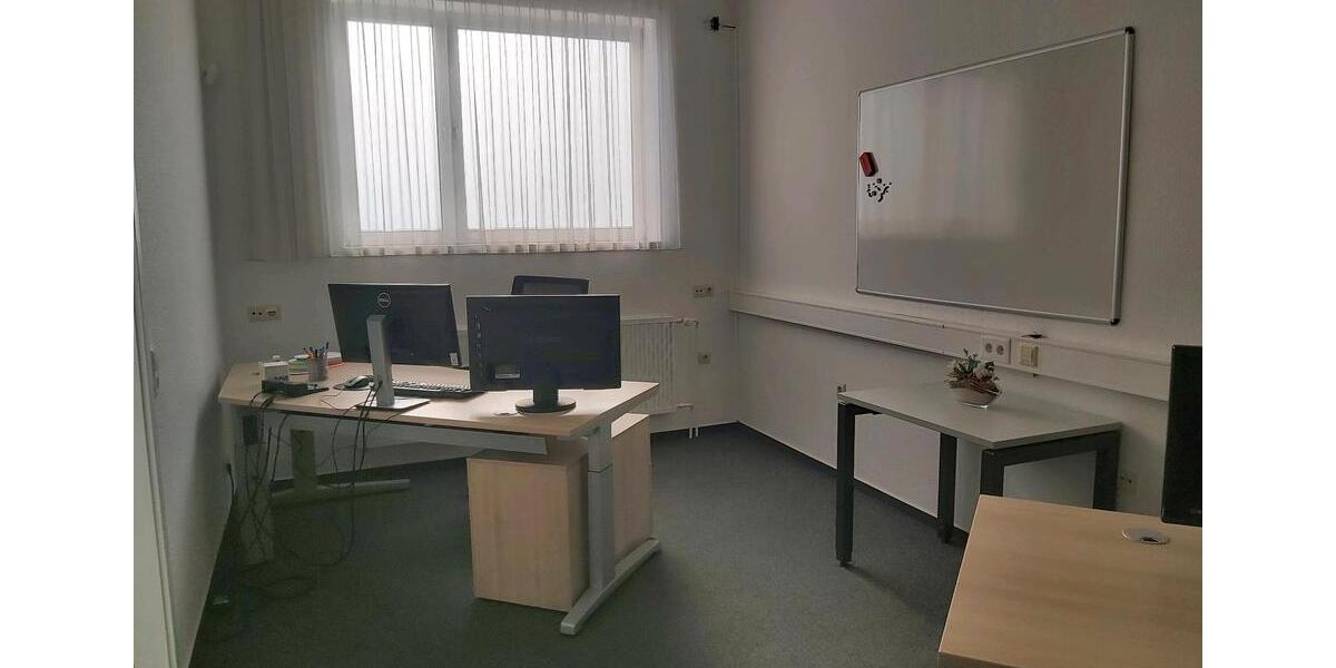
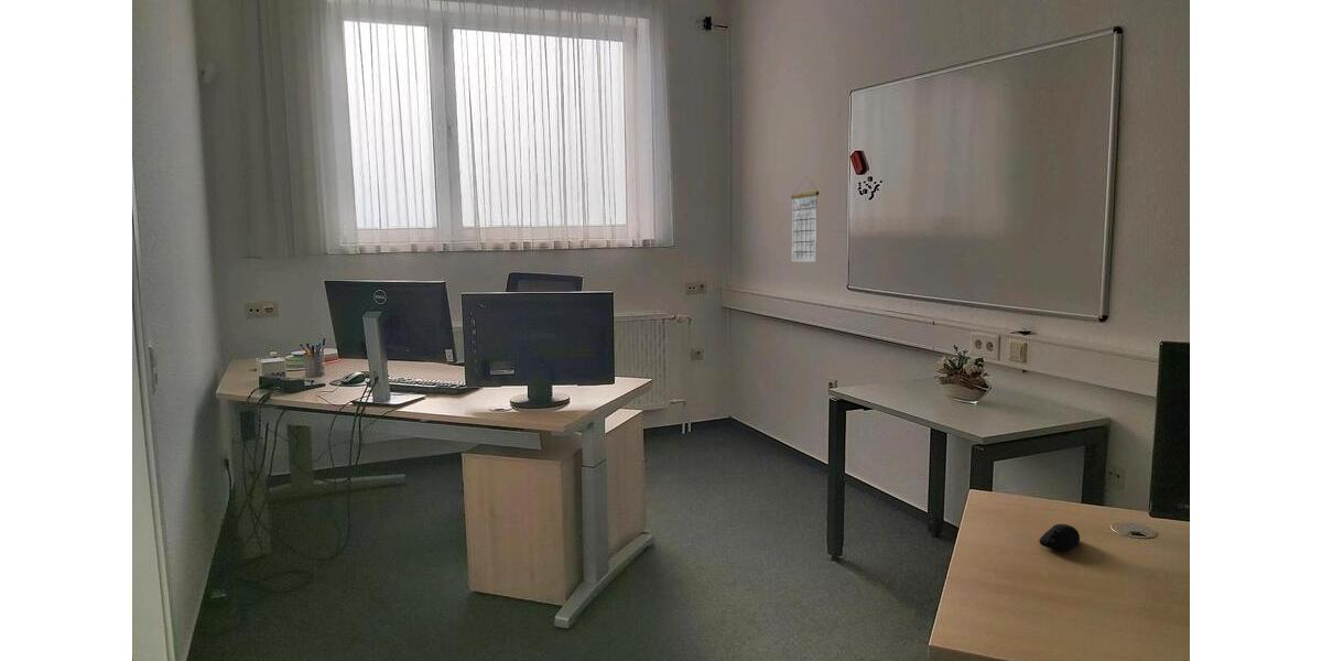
+ computer mouse (1060, 534)
+ calendar (804, 219)
